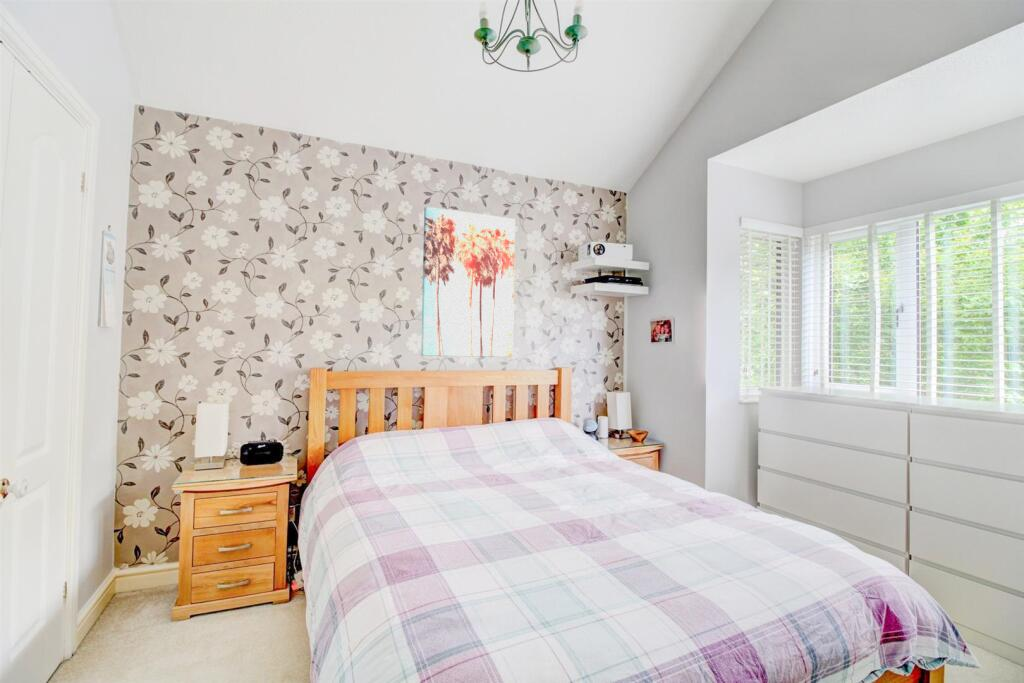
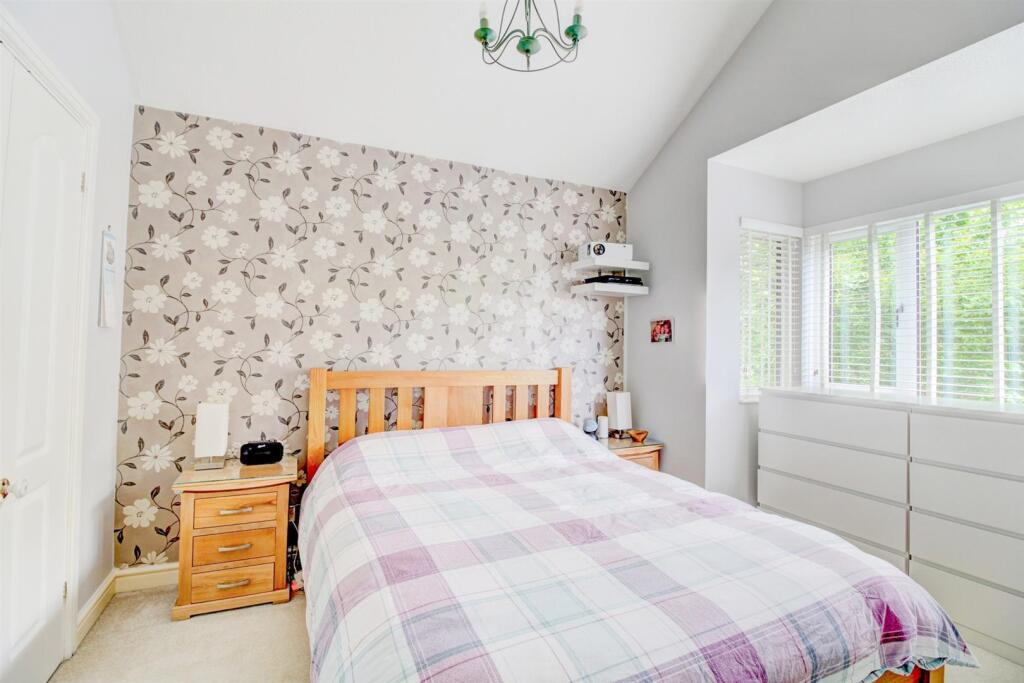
- wall art (470, 284)
